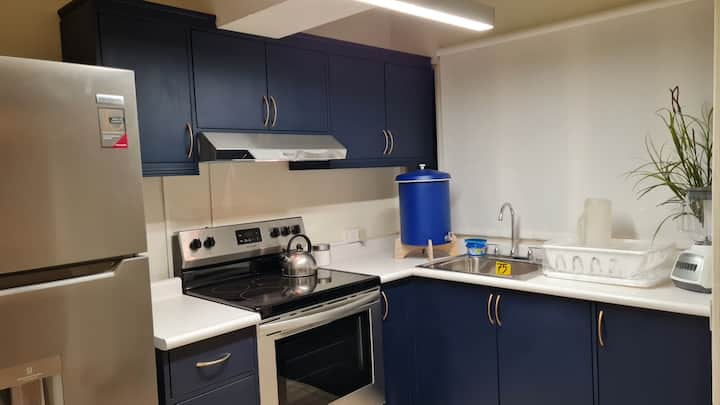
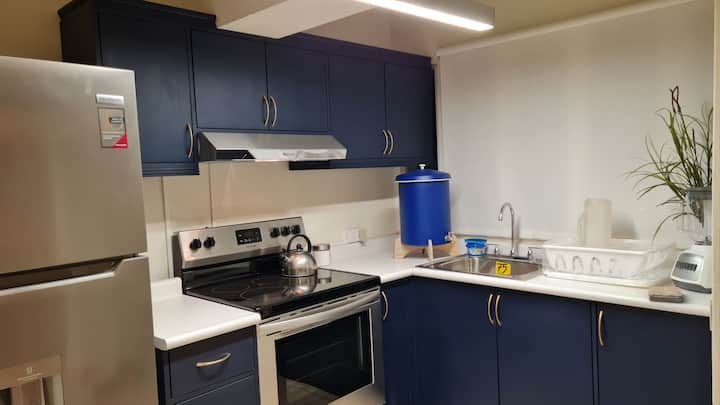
+ washcloth (664, 293)
